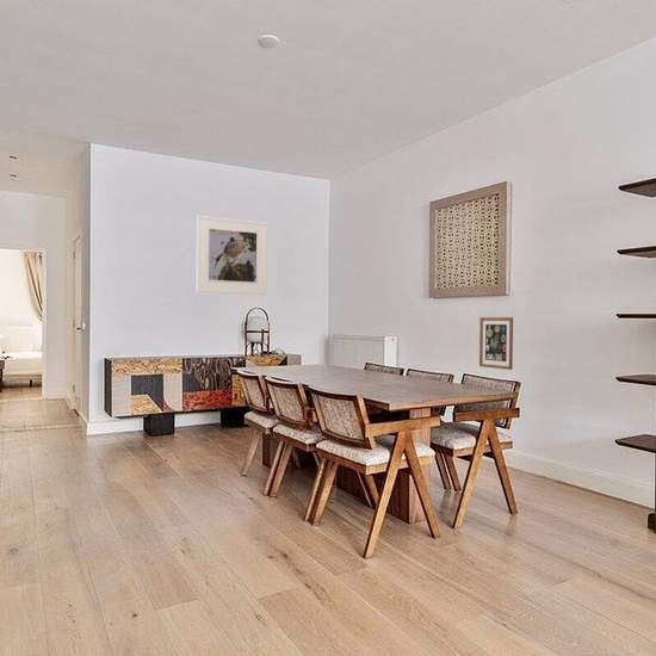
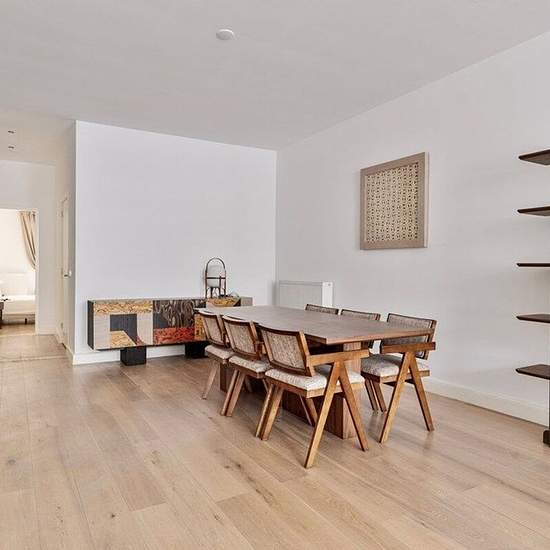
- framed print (233, 256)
- wall art (495, 342)
